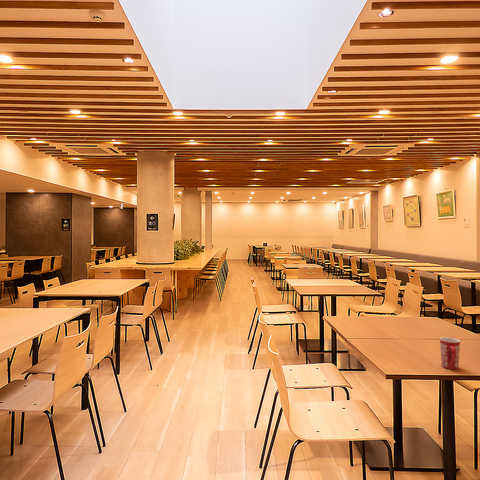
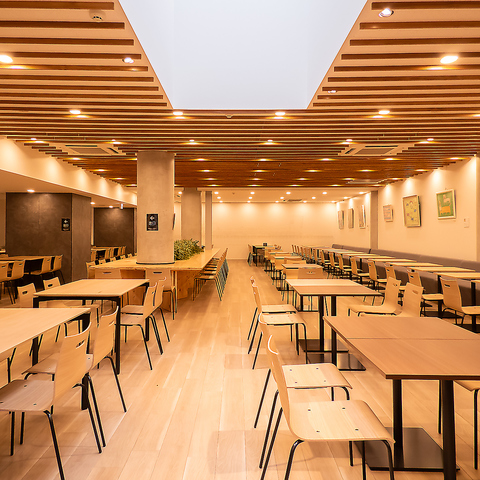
- mug (450, 354)
